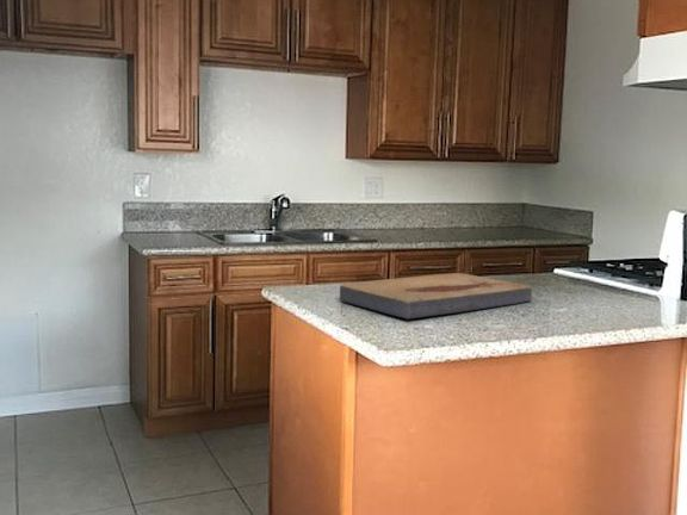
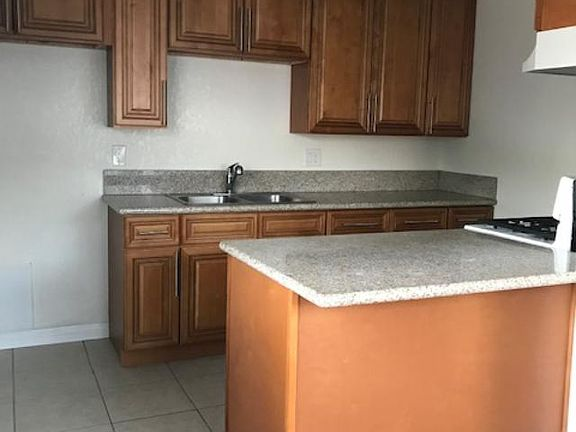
- fish fossil (435, 292)
